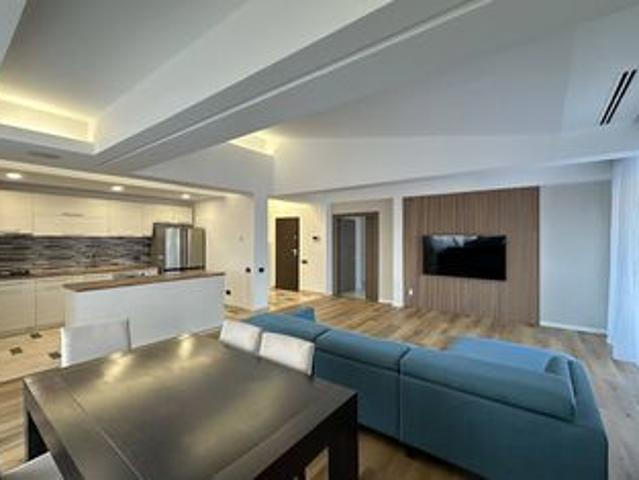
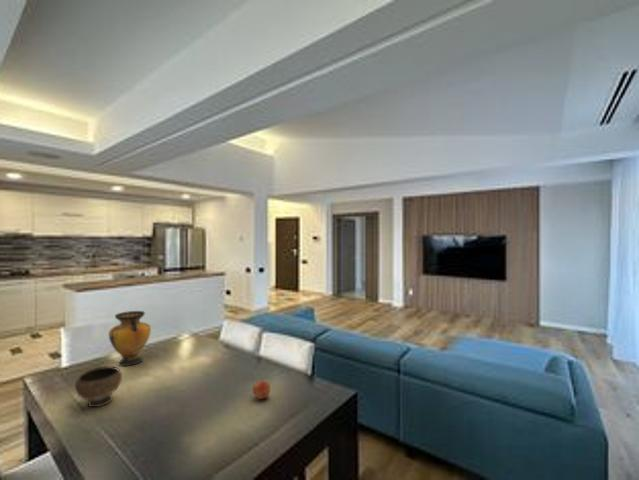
+ apple (261, 389)
+ bowl (99, 387)
+ vase (130, 338)
